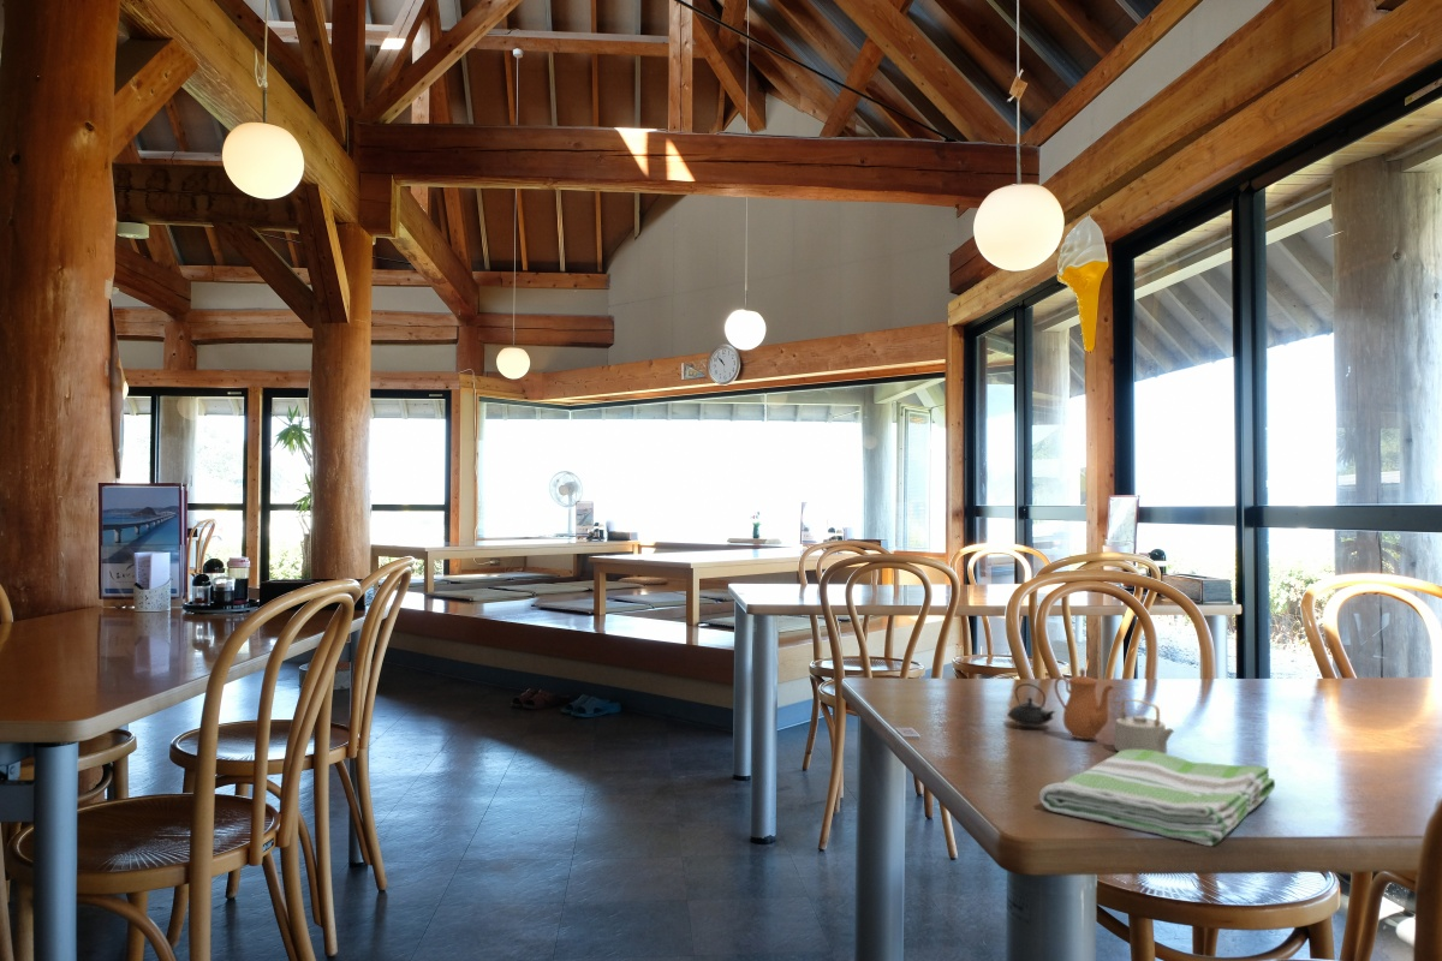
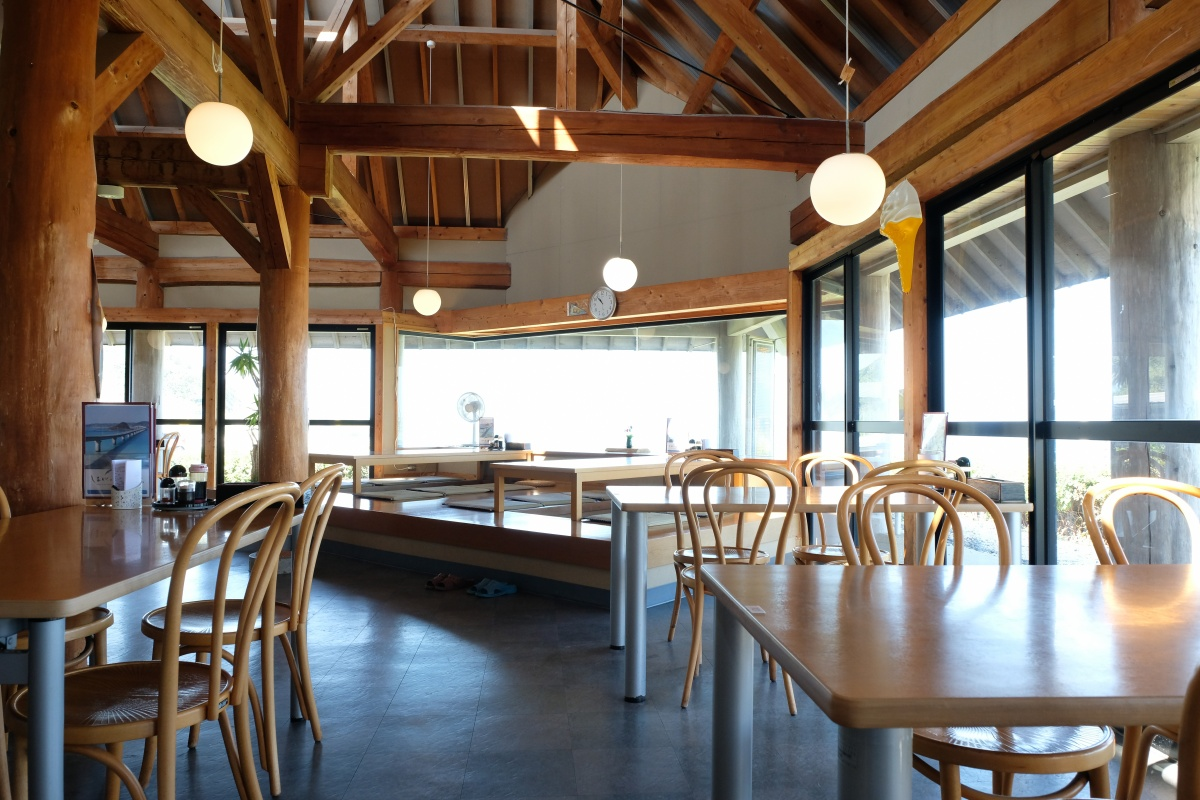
- dish towel (1160, 783)
- teapot (1086, 703)
